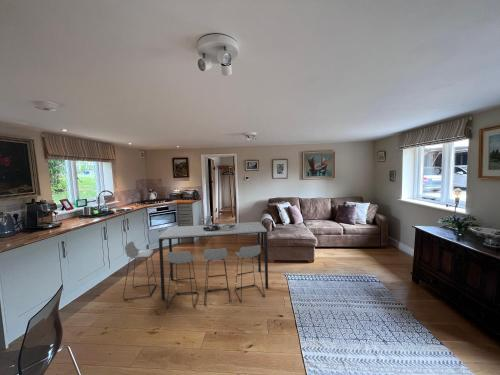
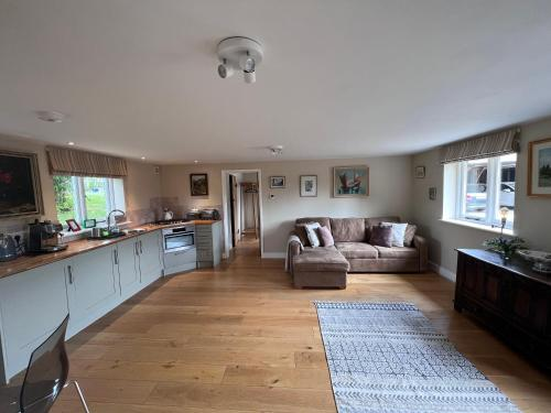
- dining table (194, 255)
